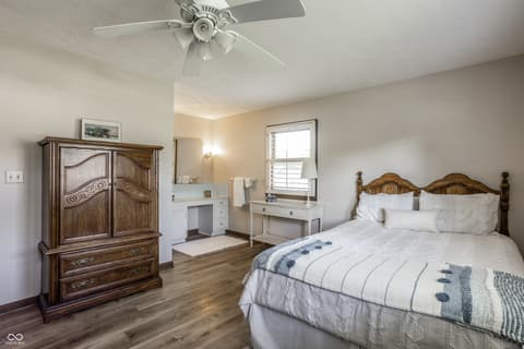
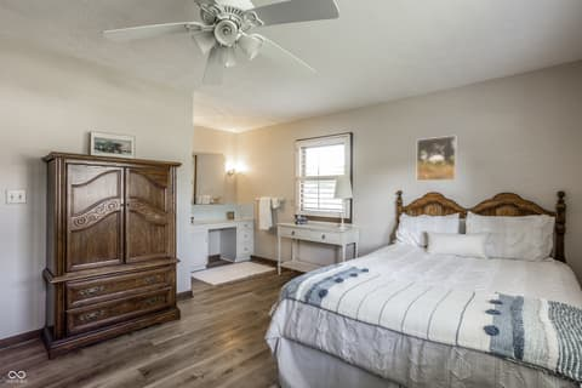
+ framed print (435, 159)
